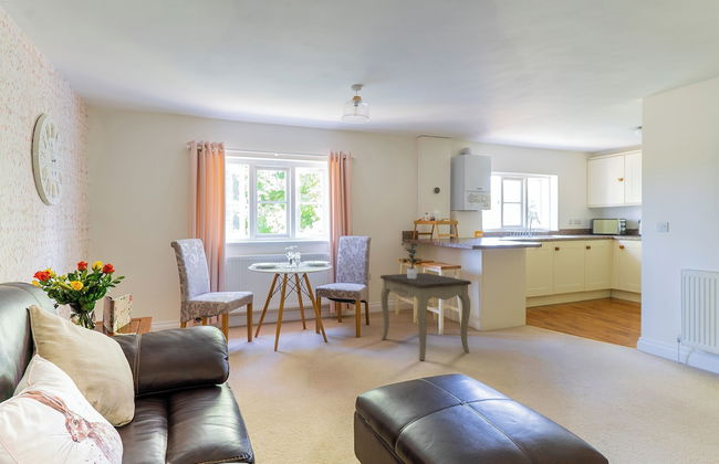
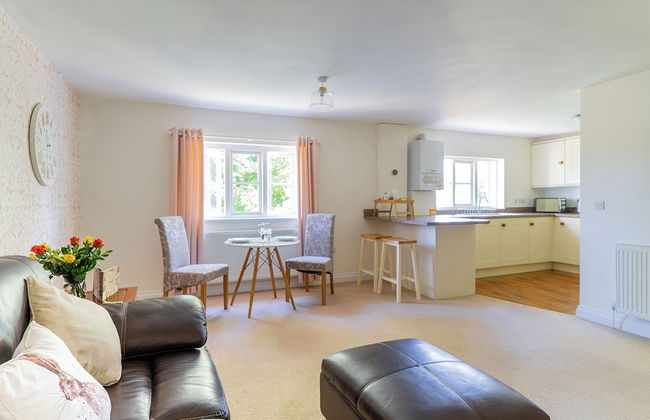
- potted plant (415, 260)
- side table (423, 312)
